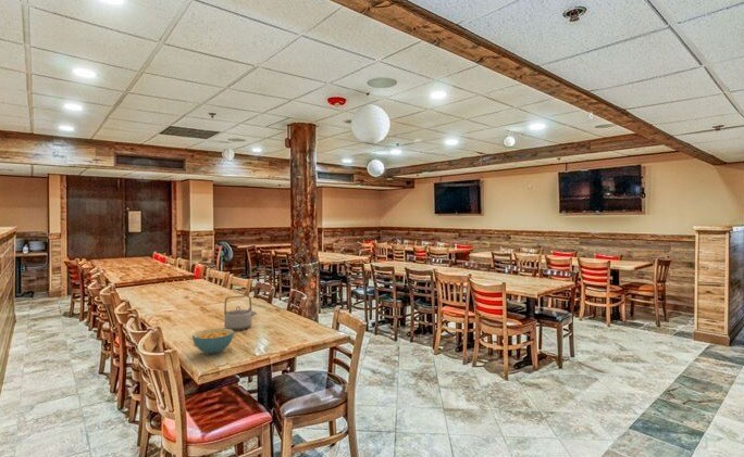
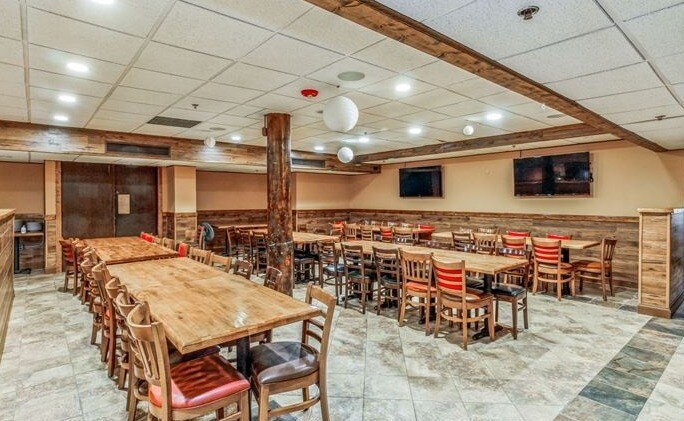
- cereal bowl (213, 342)
- teapot (240, 310)
